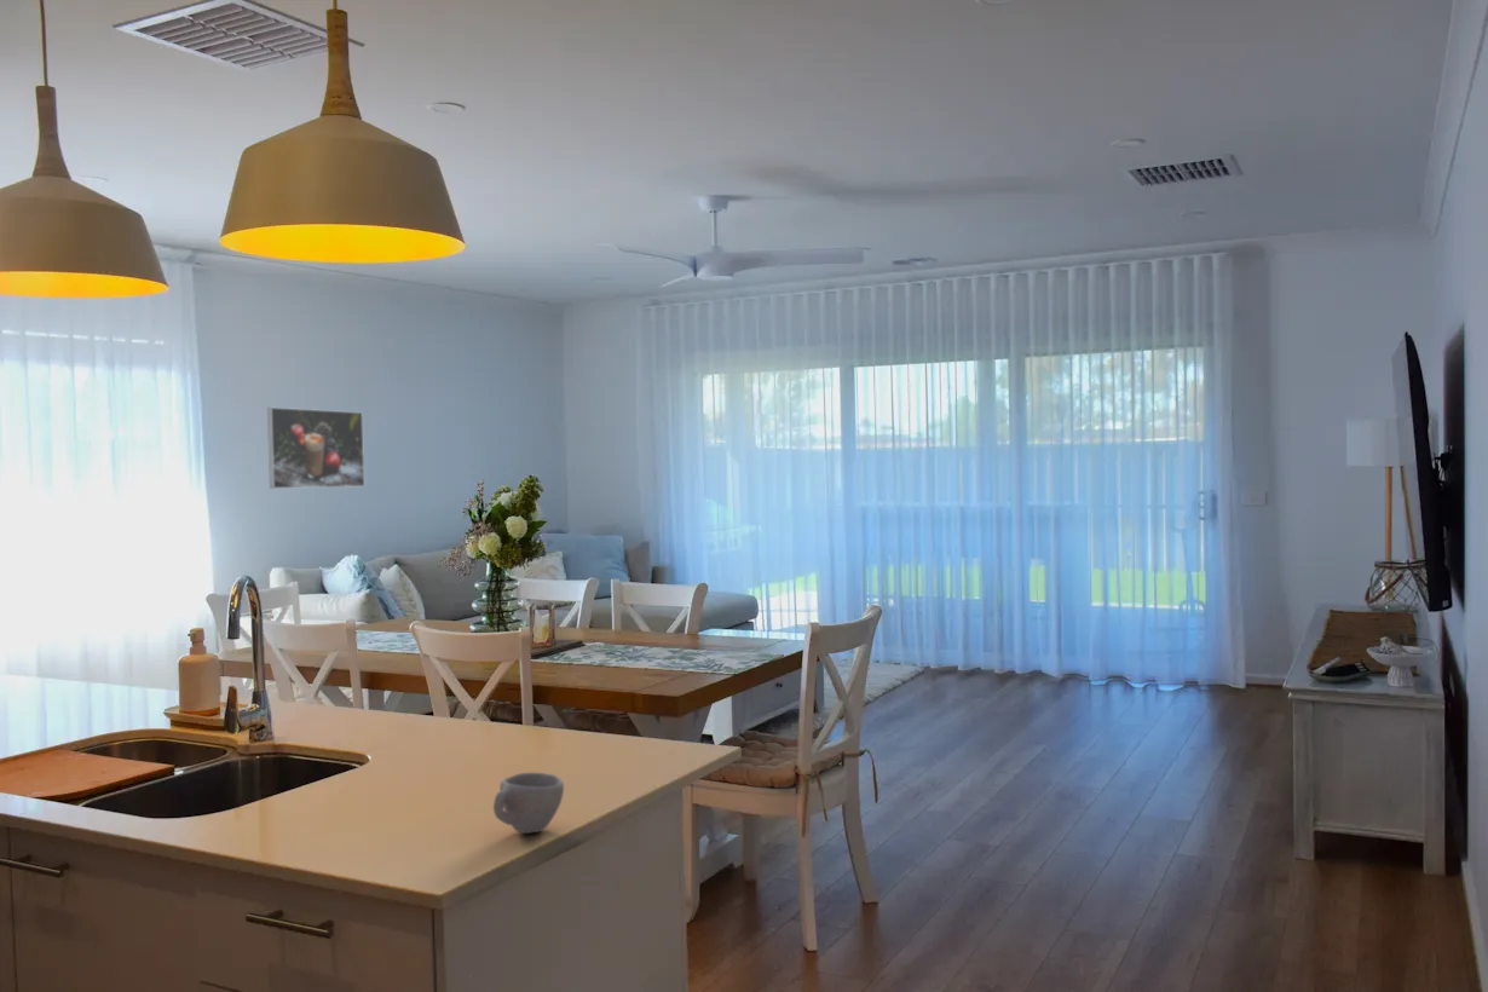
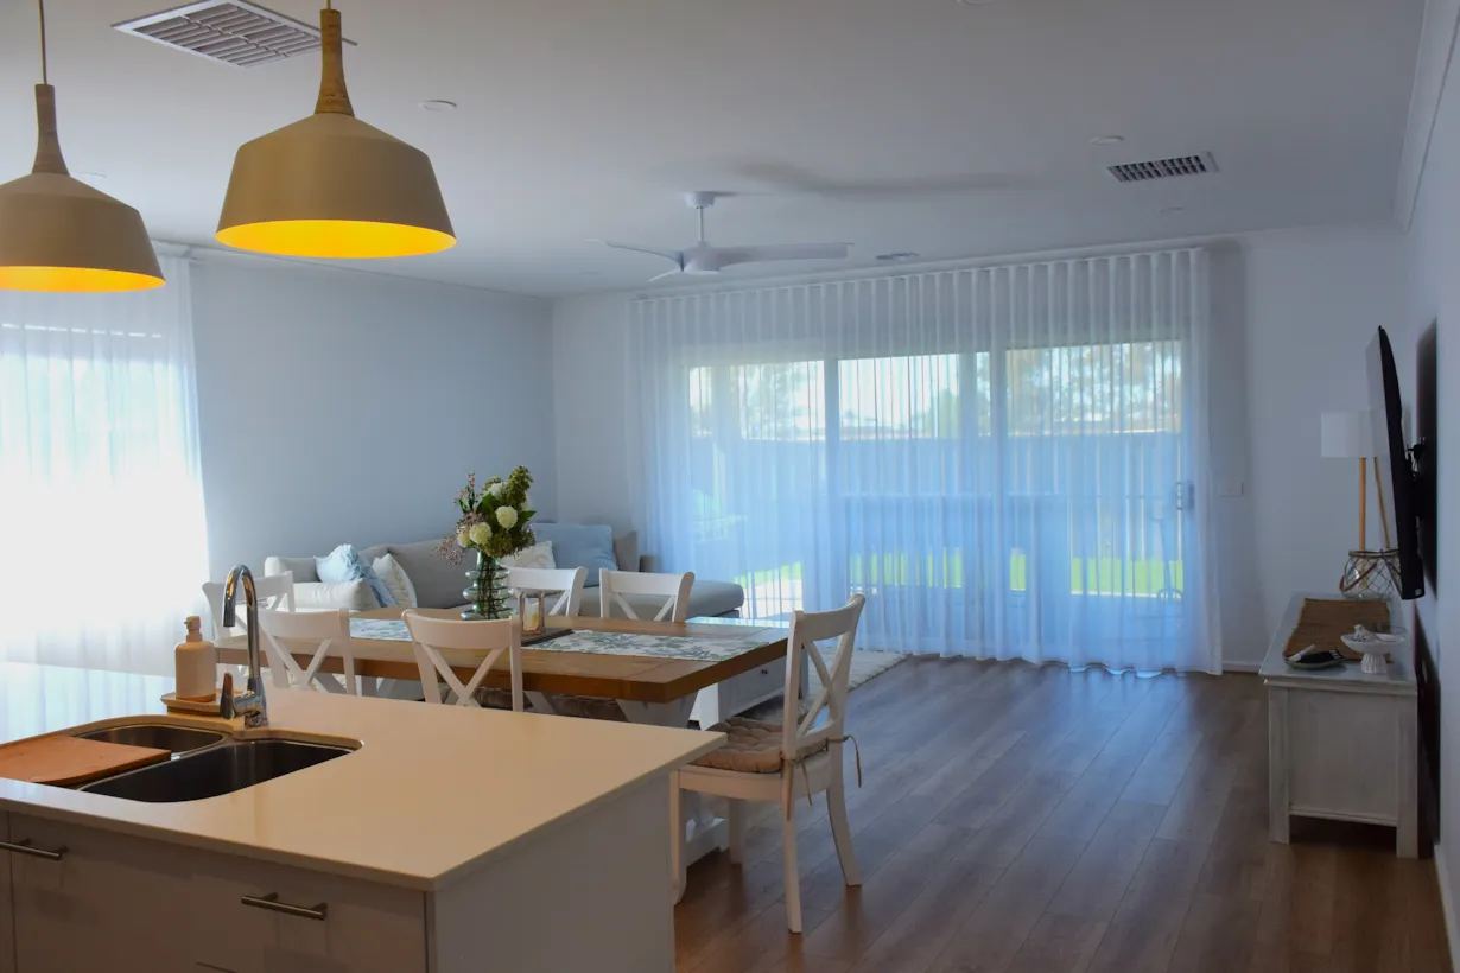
- cup (525, 806)
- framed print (317, 448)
